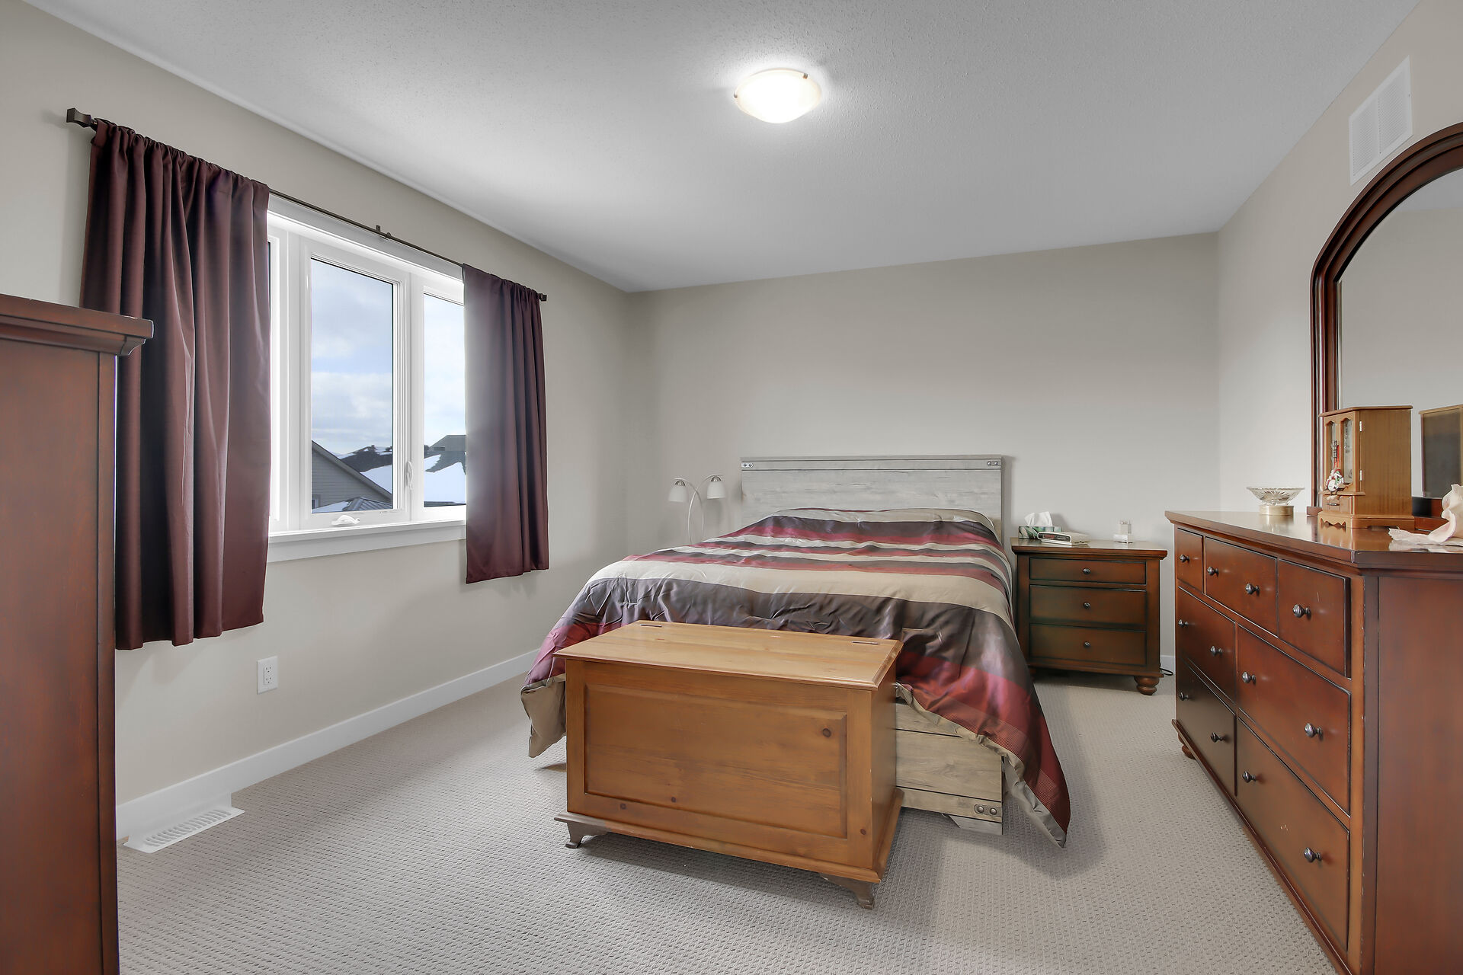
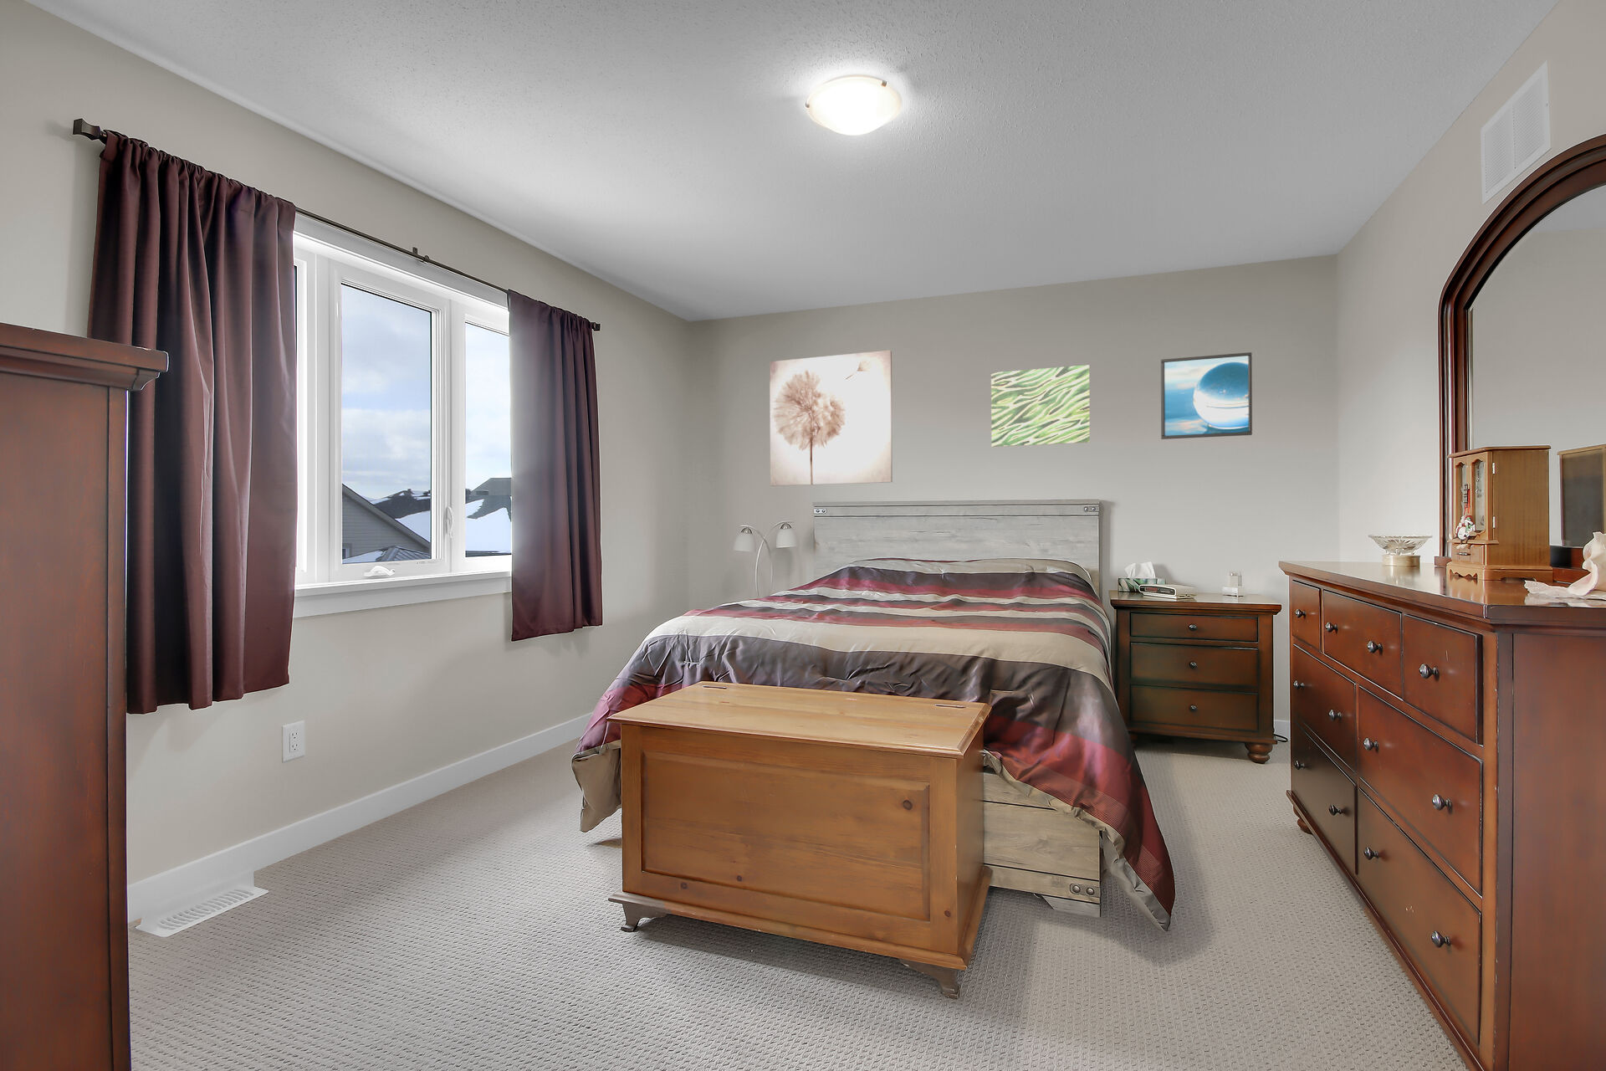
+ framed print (1206, 397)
+ wall art (829, 420)
+ wall art (1038, 406)
